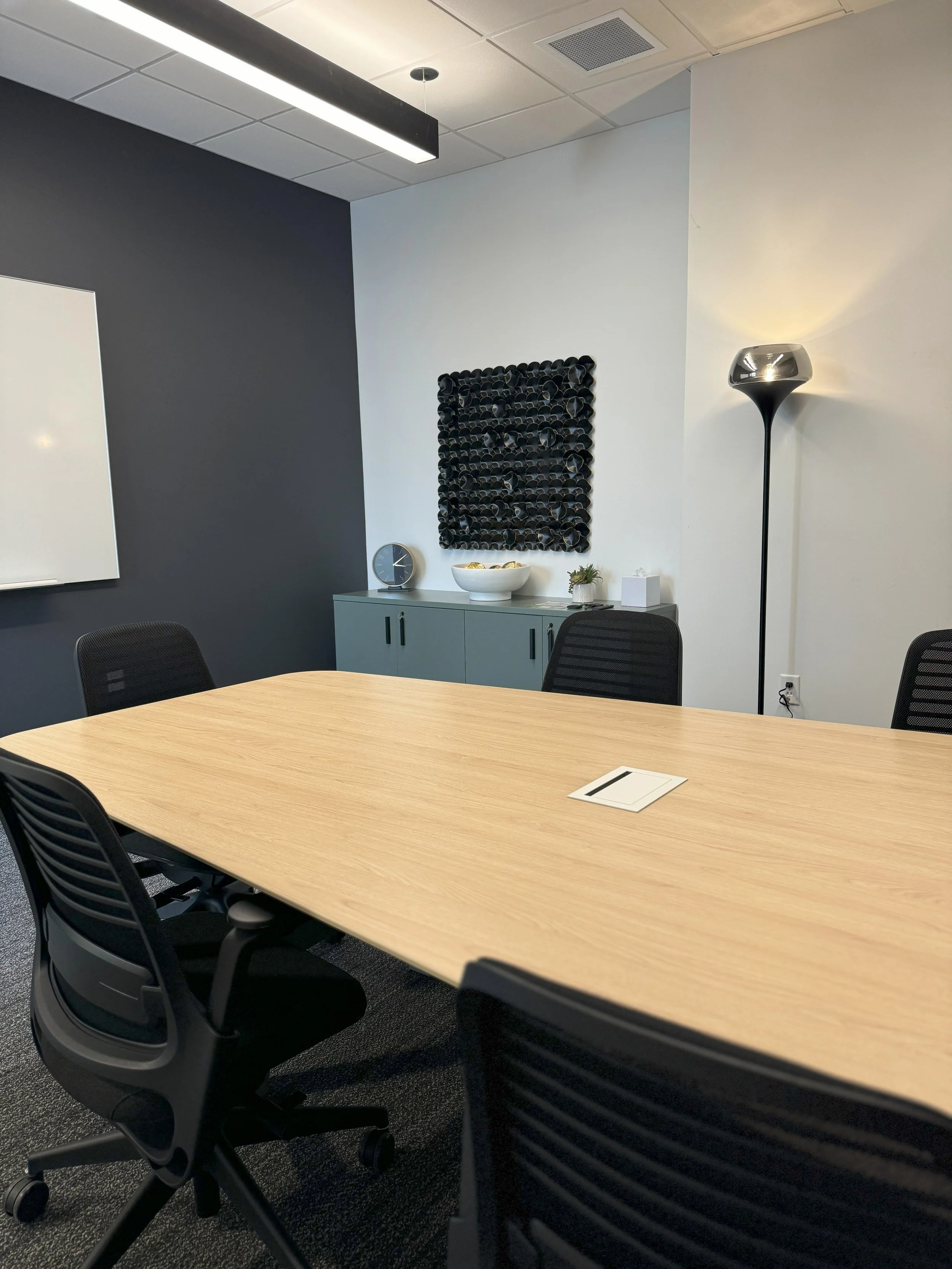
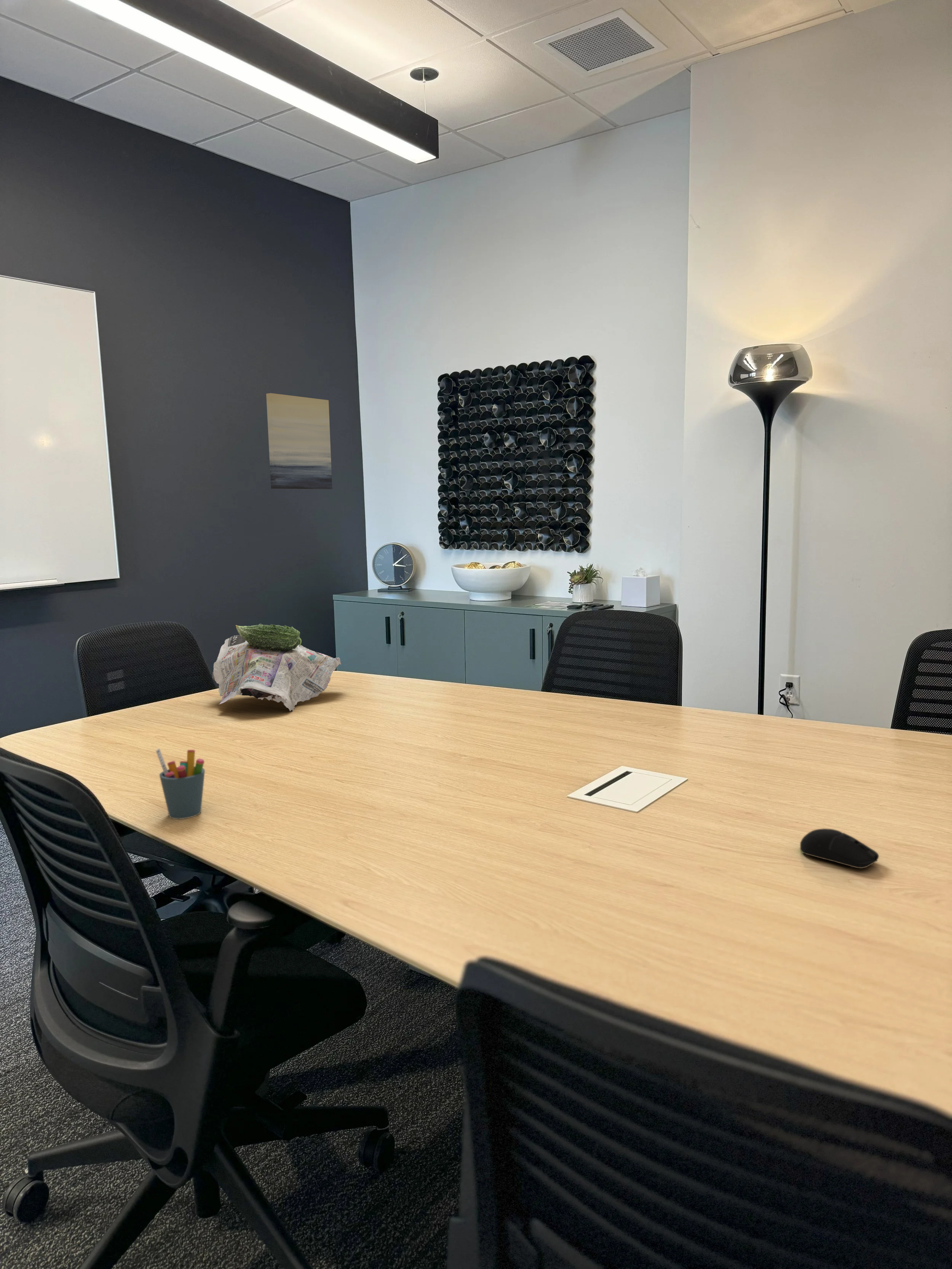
+ computer mouse (838, 845)
+ pen holder (183, 782)
+ newspaper (275, 661)
+ wall art (300, 443)
